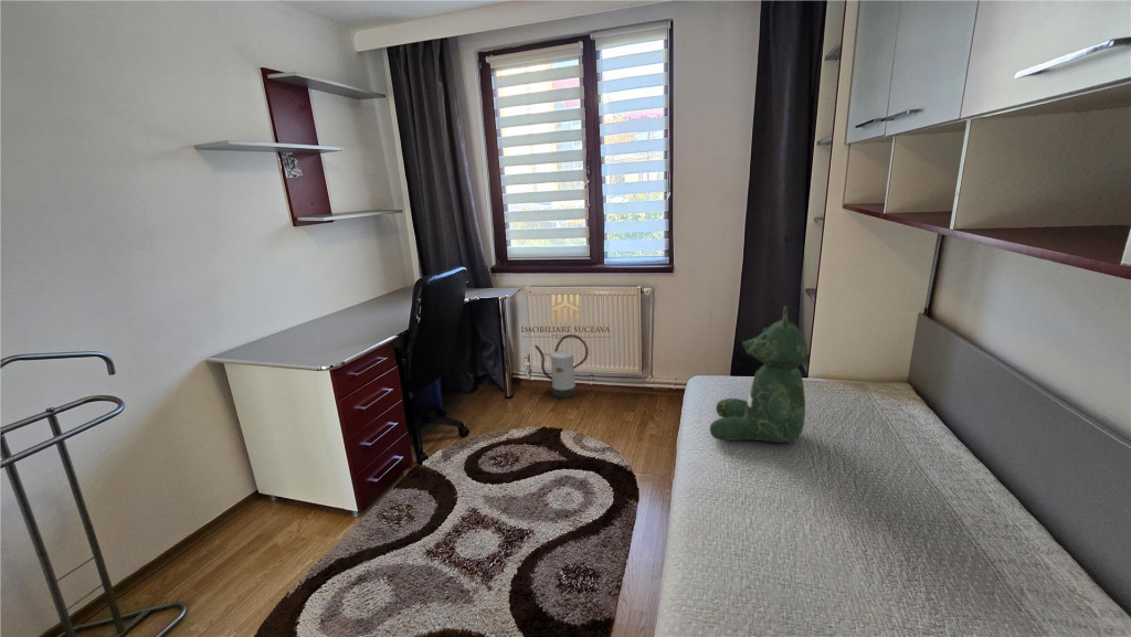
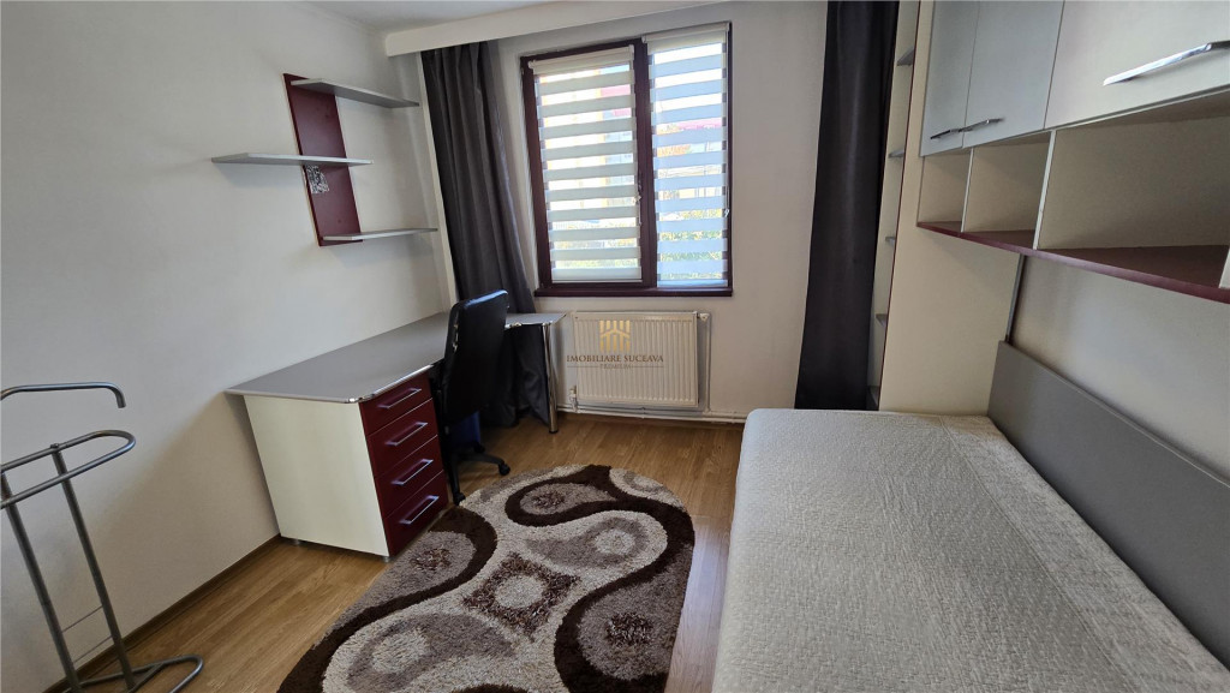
- teddy bear (759, 373)
- watering can (561, 363)
